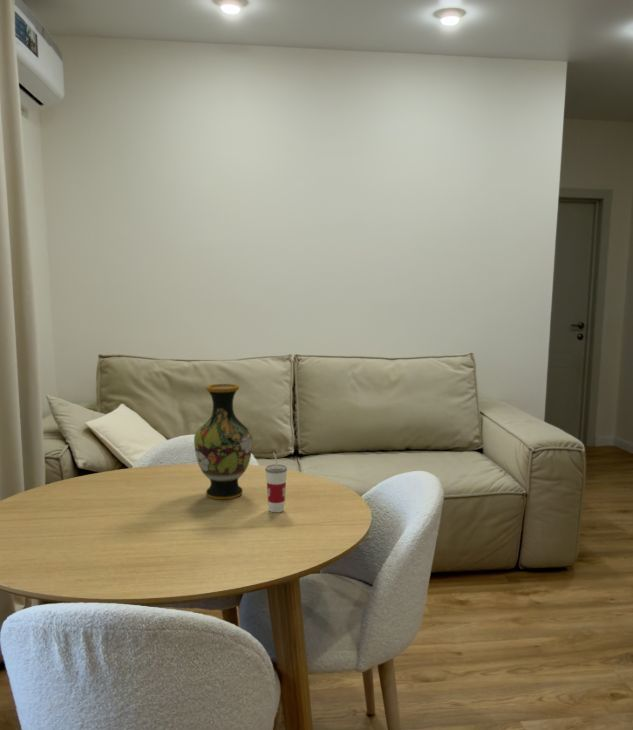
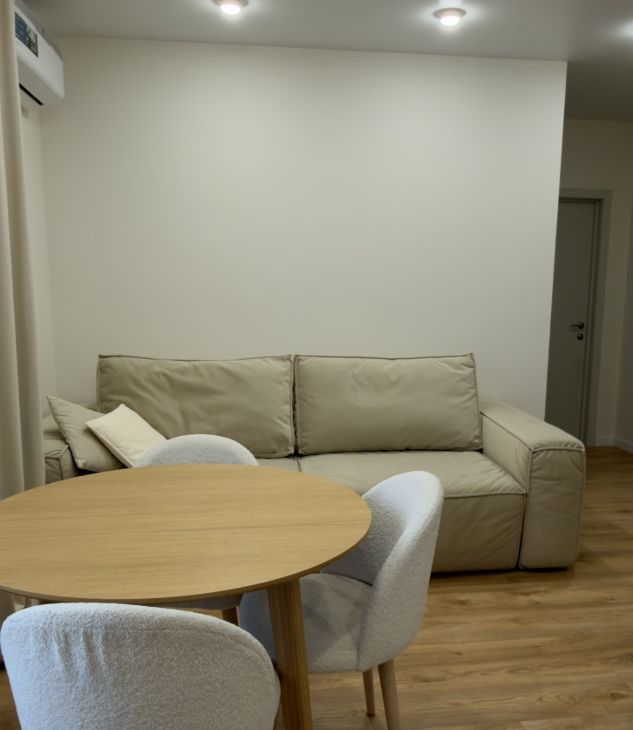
- cup (276, 481)
- vase (223, 440)
